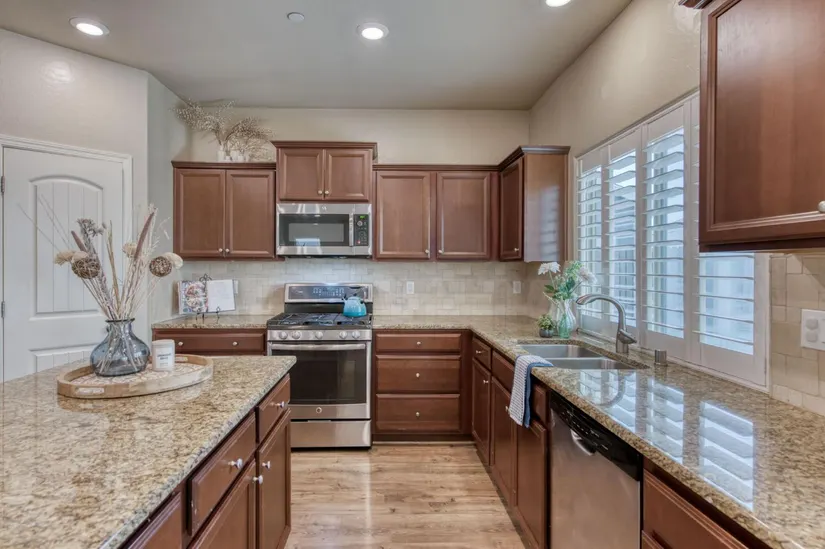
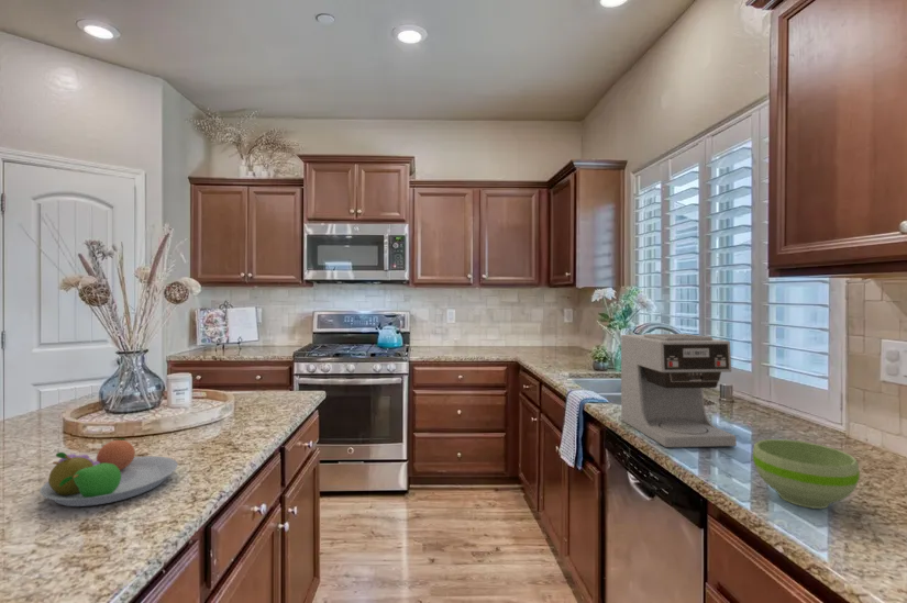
+ bowl (803, 474)
+ coffee maker (673, 383)
+ fruit bowl (109, 466)
